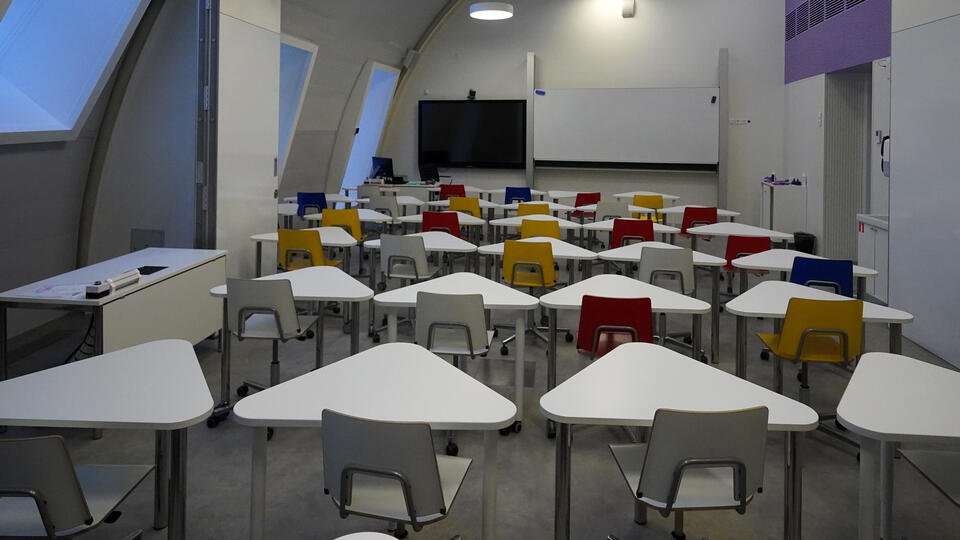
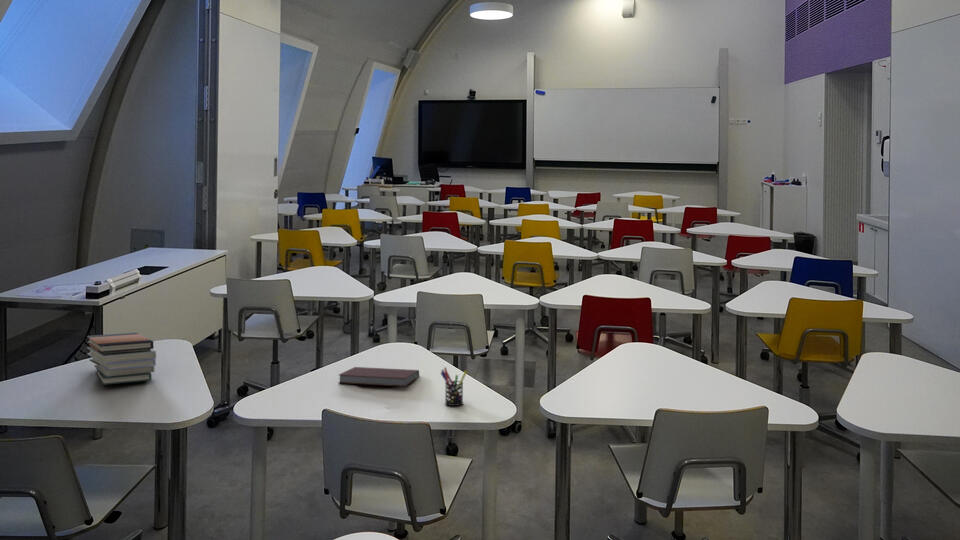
+ book (379, 376)
+ pen holder (453, 385)
+ book stack (121, 357)
